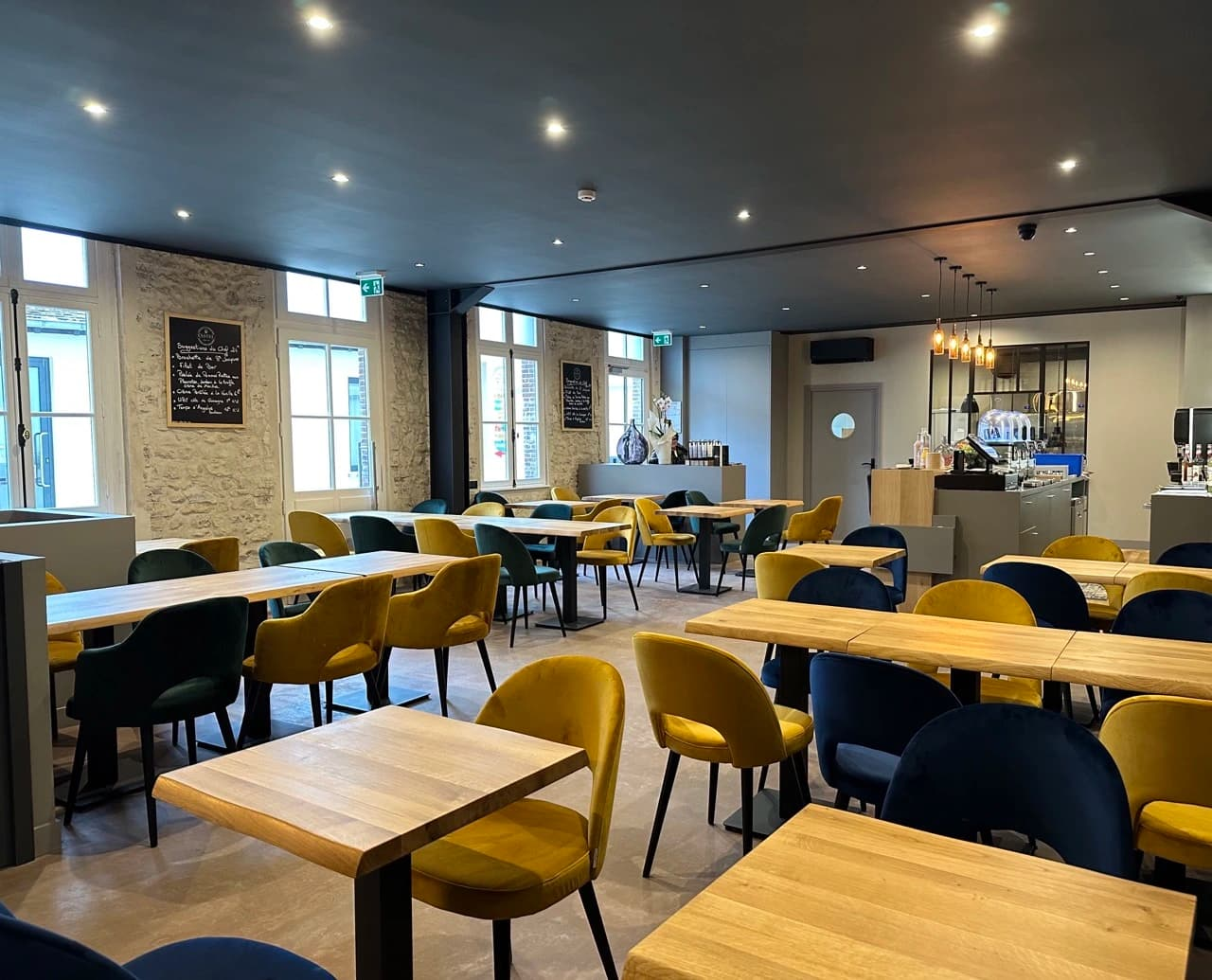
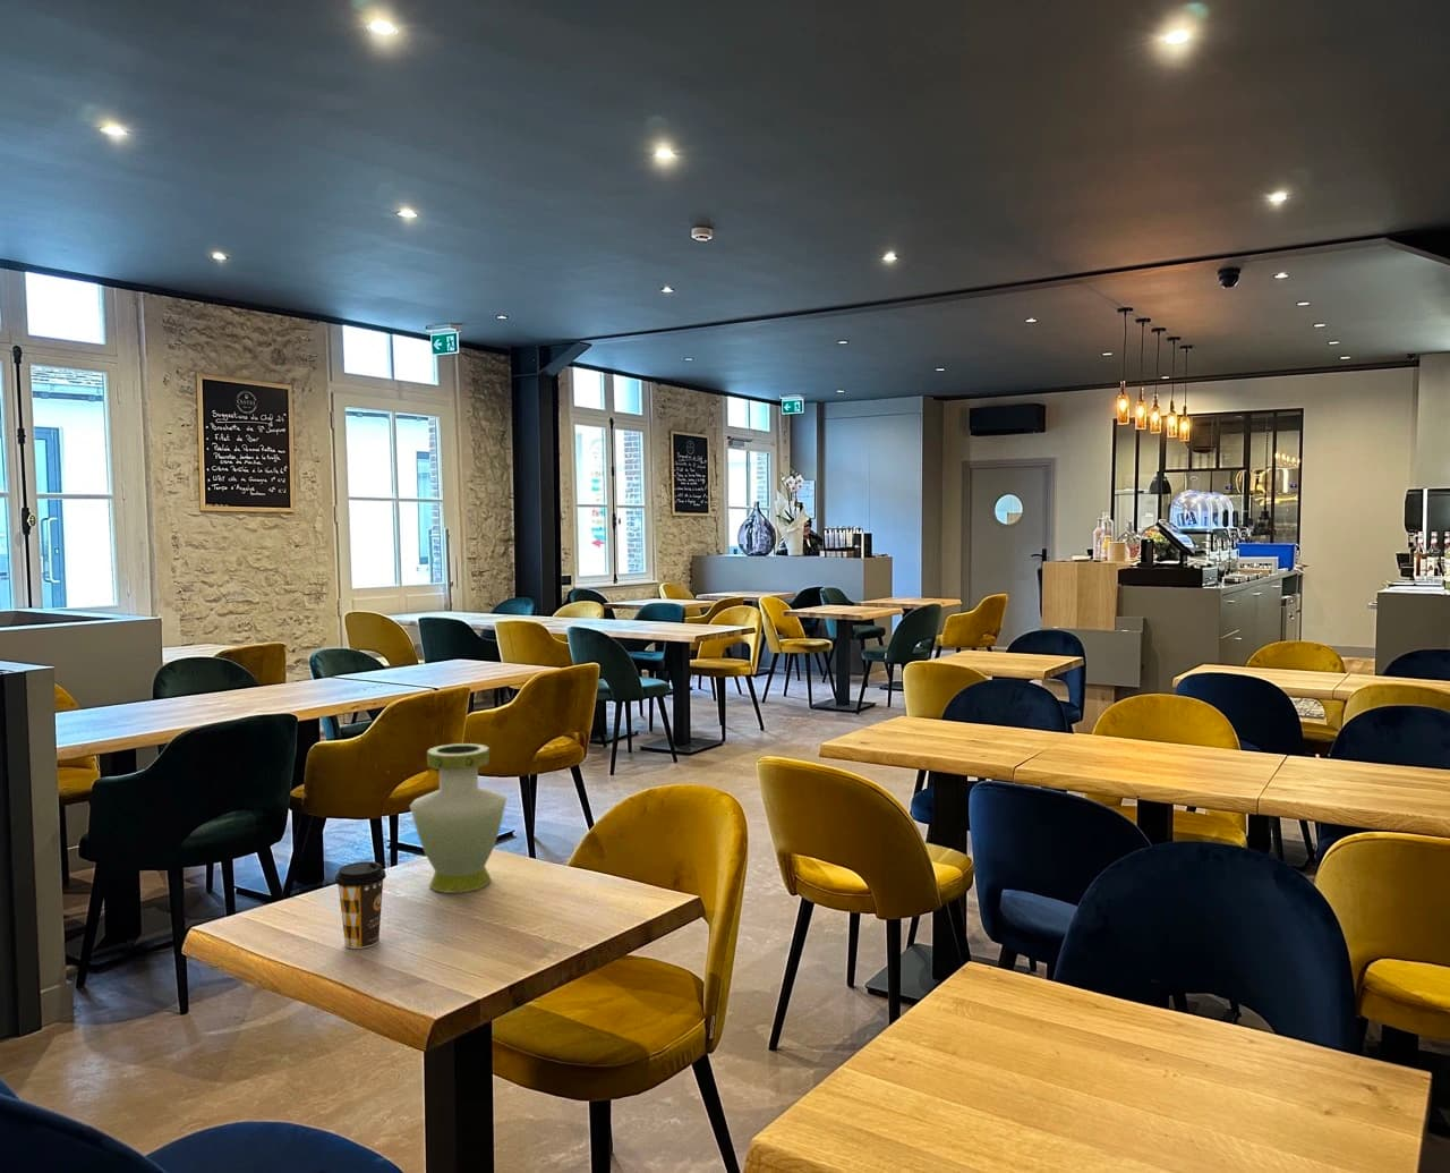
+ vase (458, 816)
+ coffee cup (360, 905)
